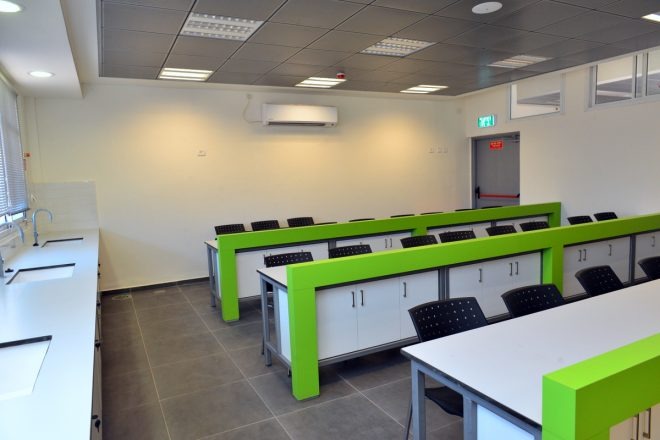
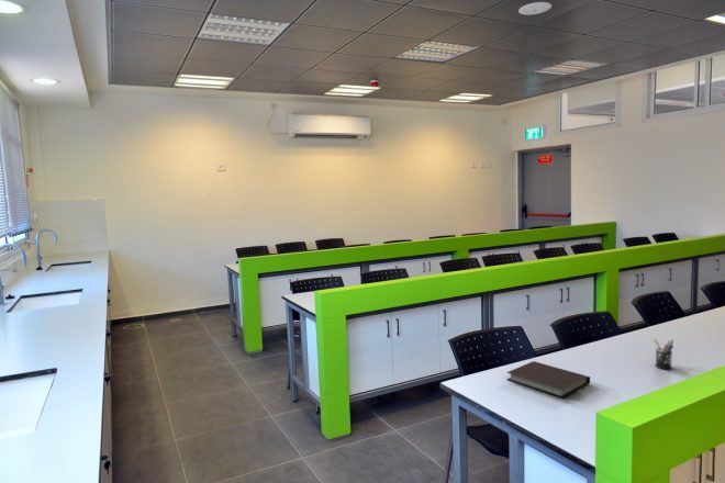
+ notebook (547, 378)
+ pen holder (665, 352)
